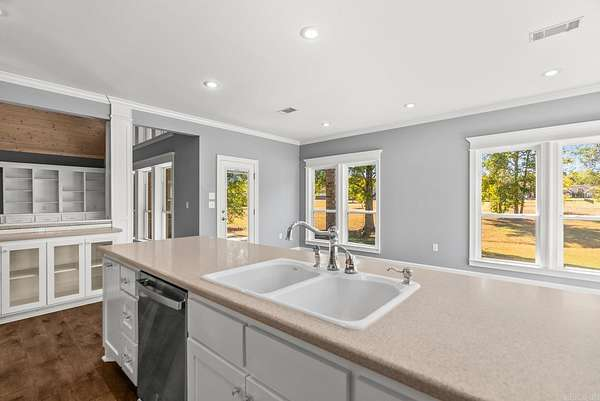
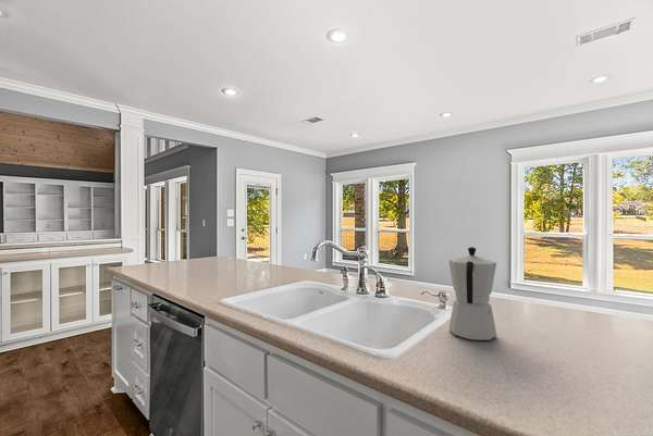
+ moka pot (471, 290)
